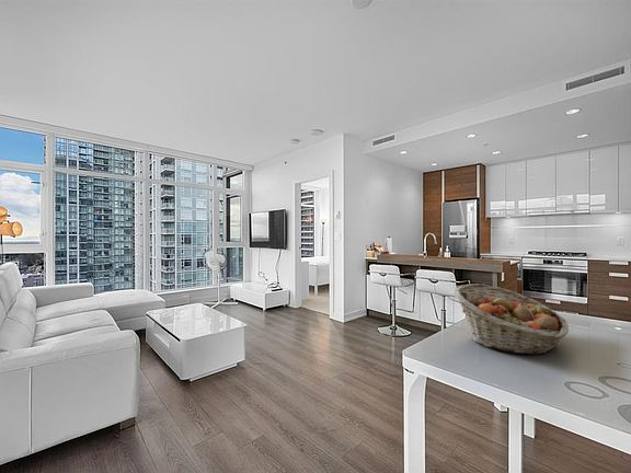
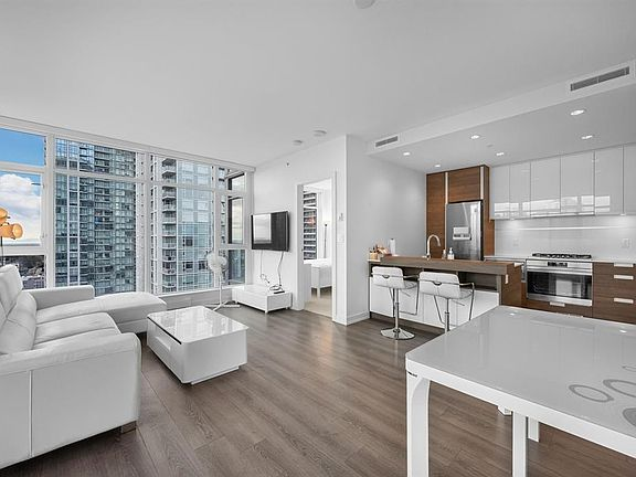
- fruit basket (507, 314)
